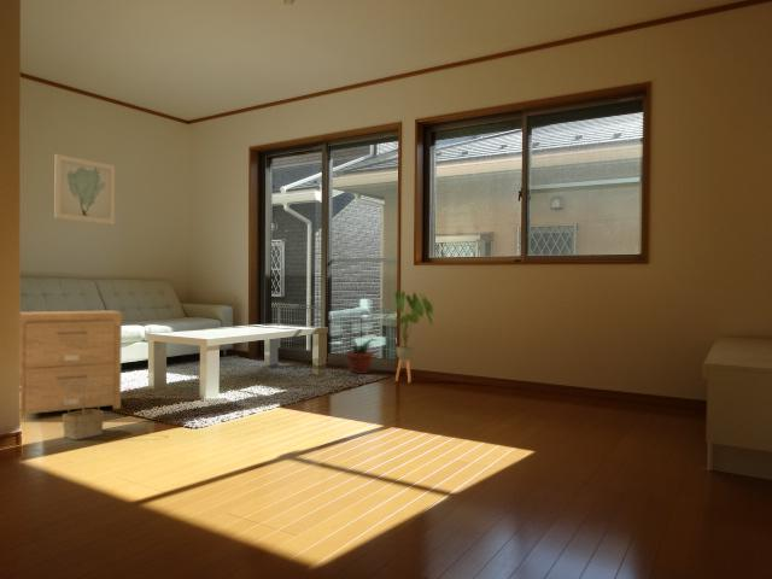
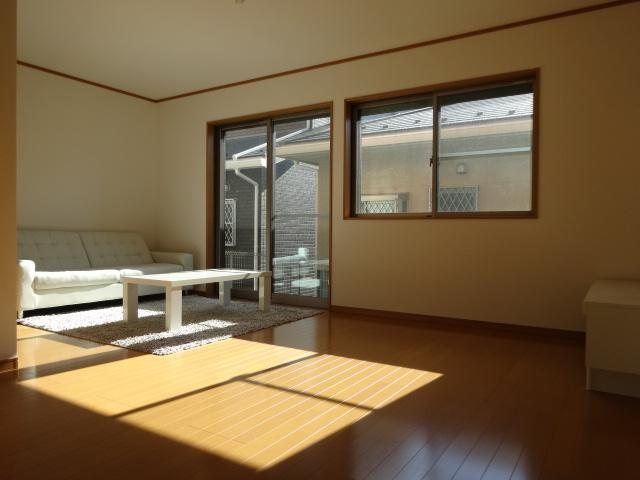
- side table (68, 361)
- basket (82, 407)
- house plant (409, 338)
- wall art (86, 191)
- potted plant (361, 355)
